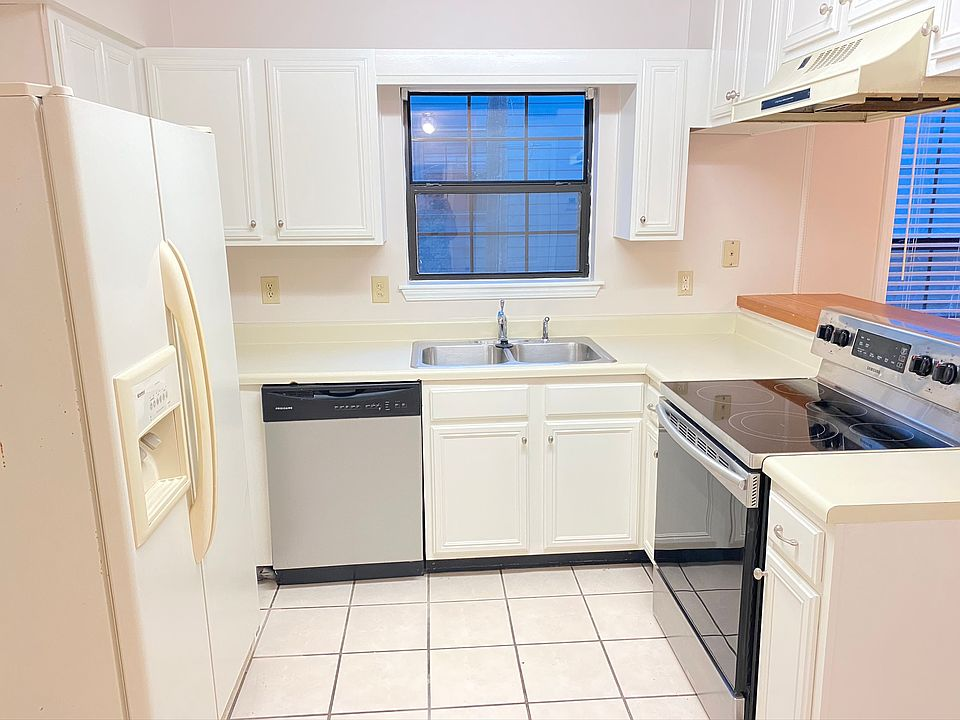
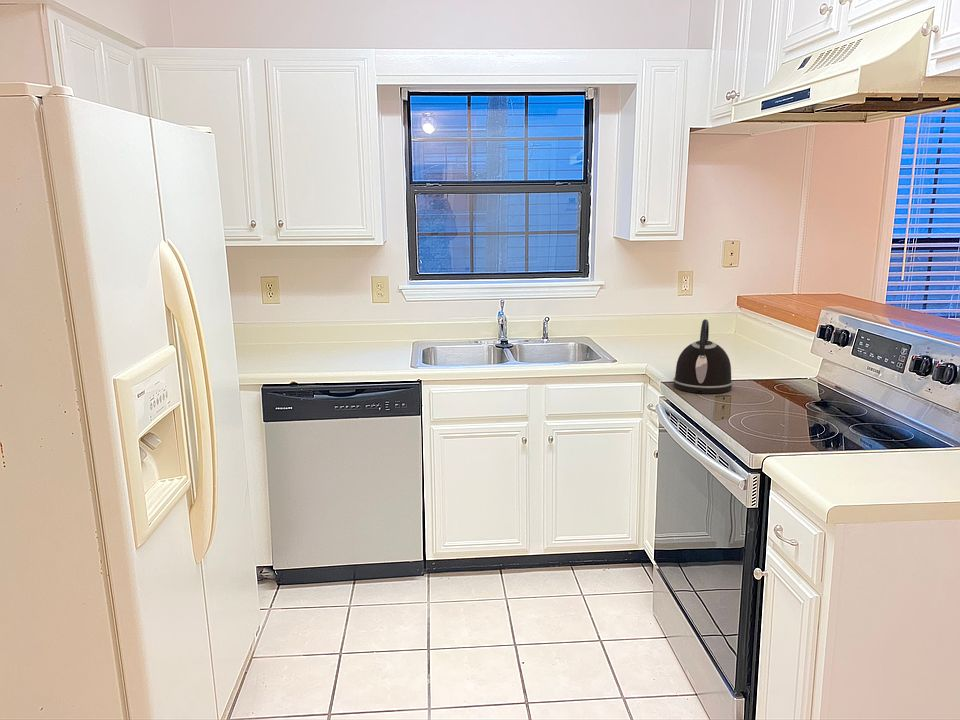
+ kettle (703, 353)
